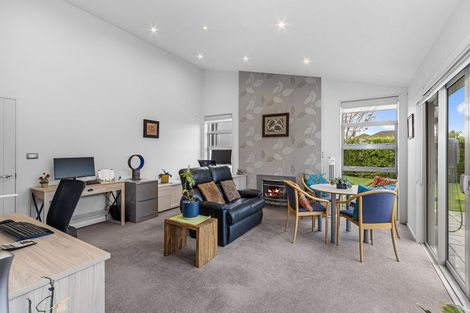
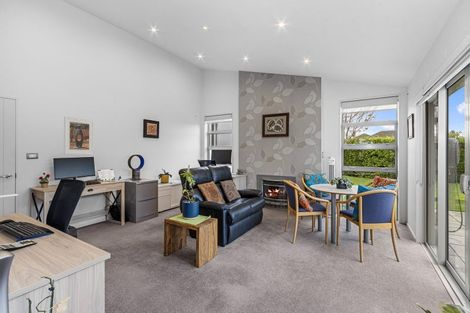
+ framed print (79, 136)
